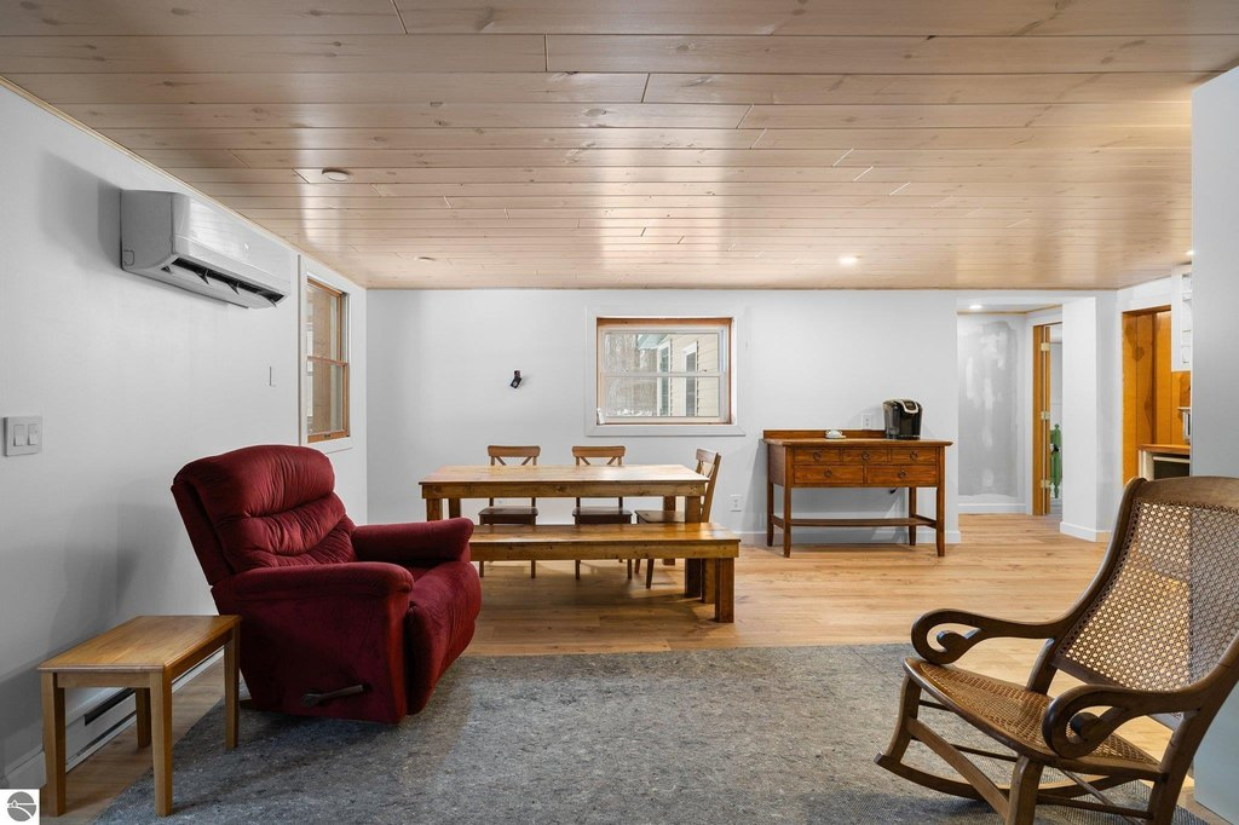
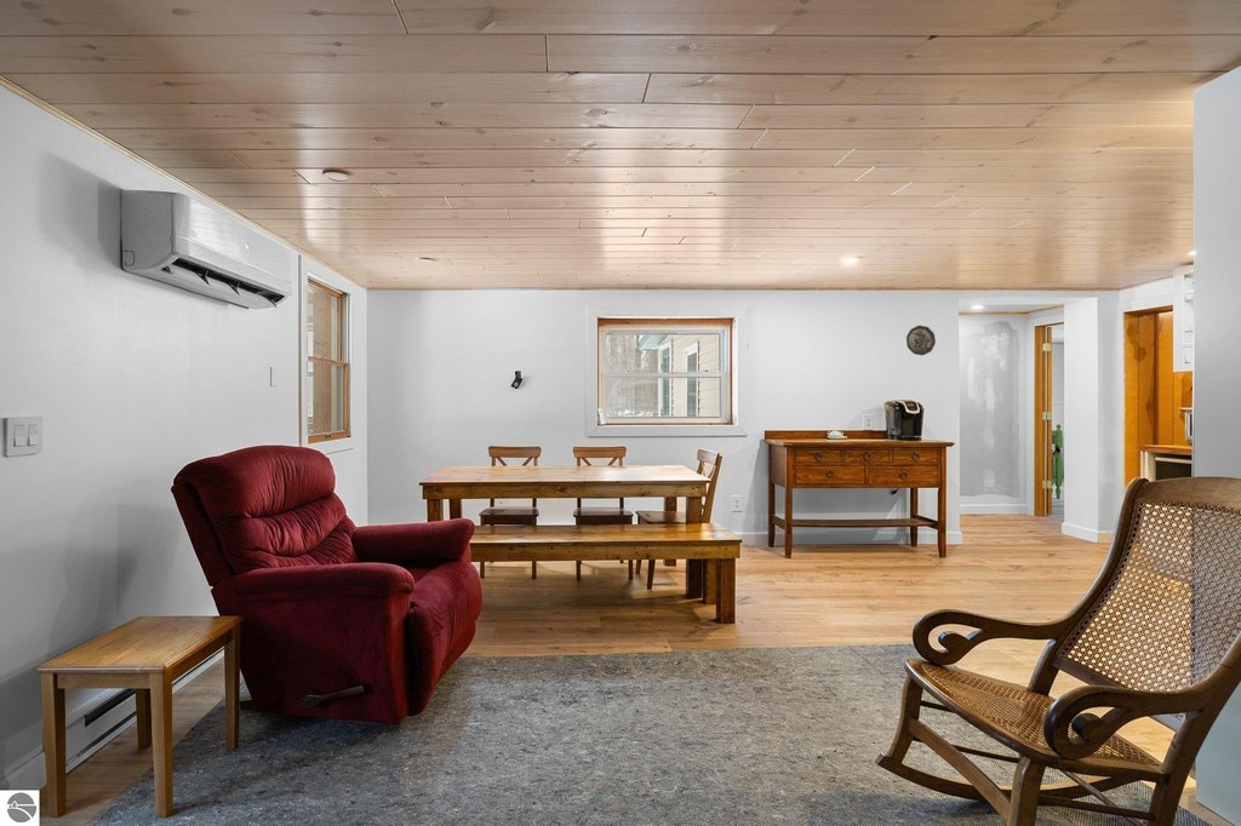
+ decorative plate (920, 340)
